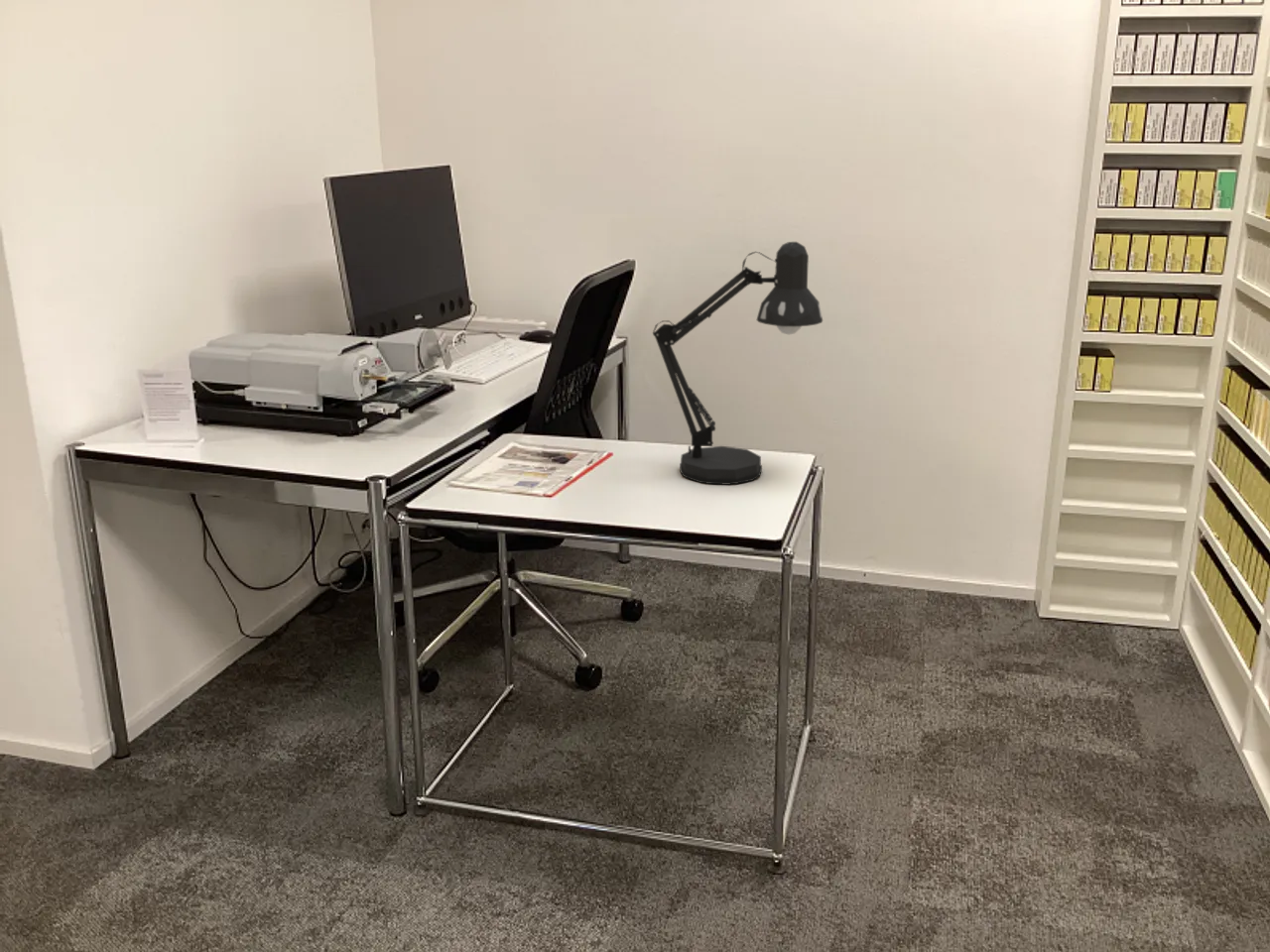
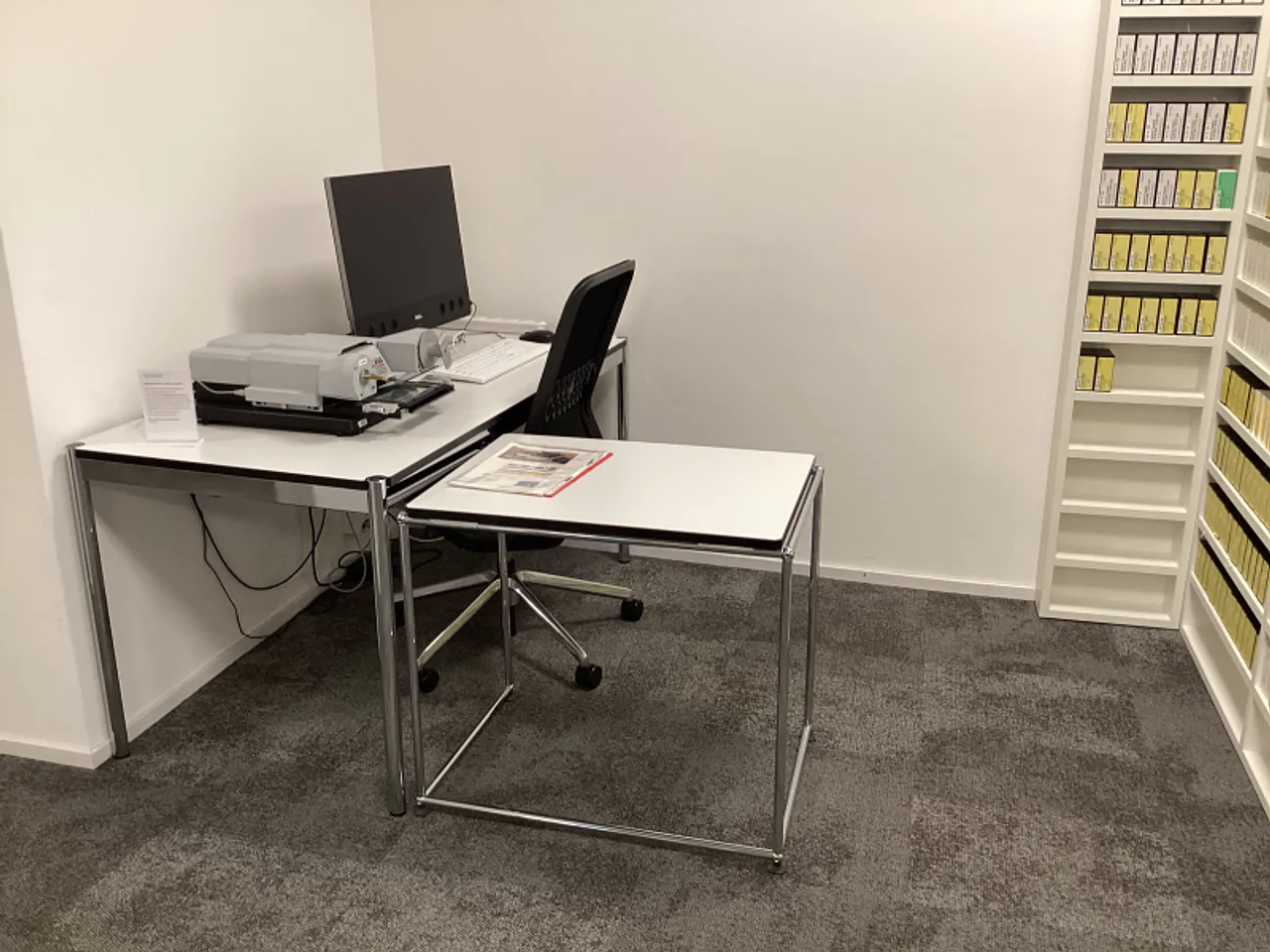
- desk lamp (758, 321)
